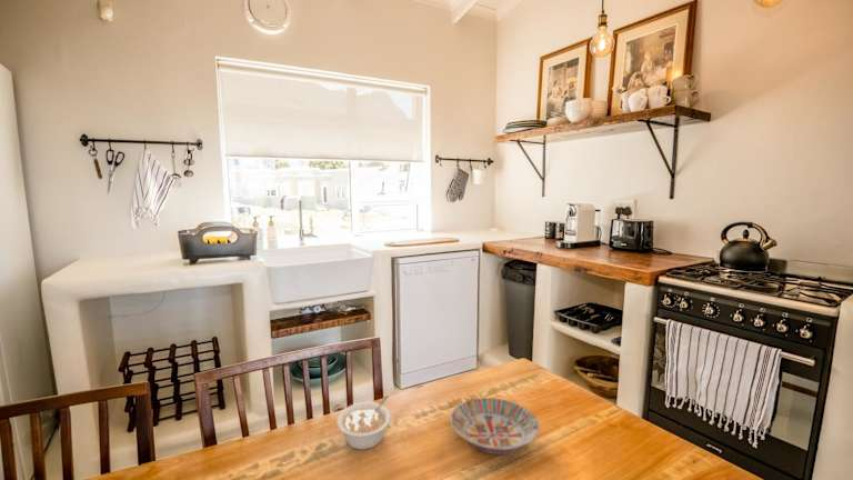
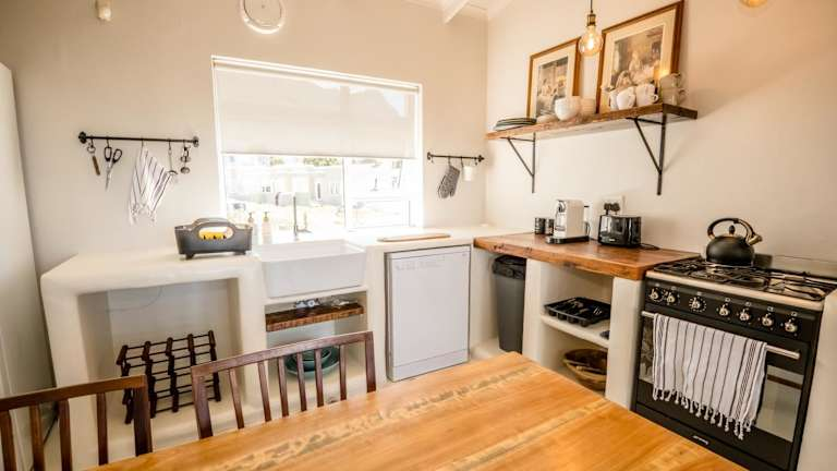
- legume (364, 423)
- bowl (493, 430)
